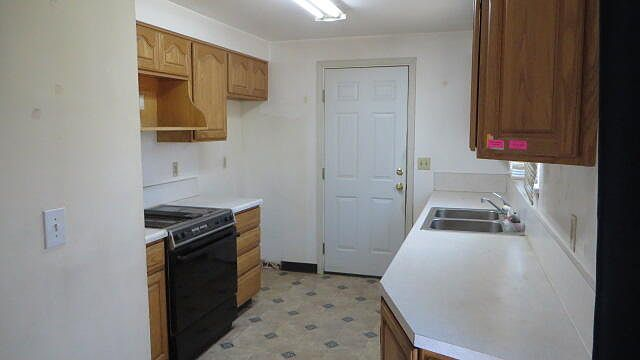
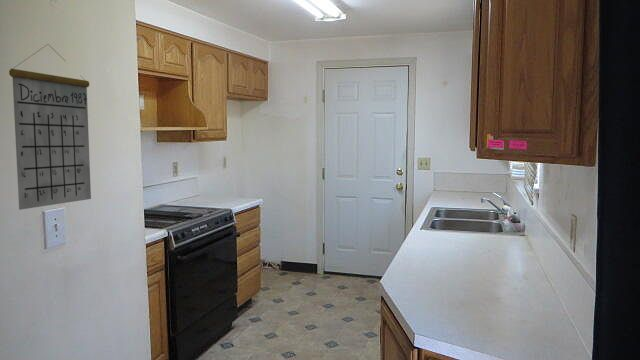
+ calendar (54, 124)
